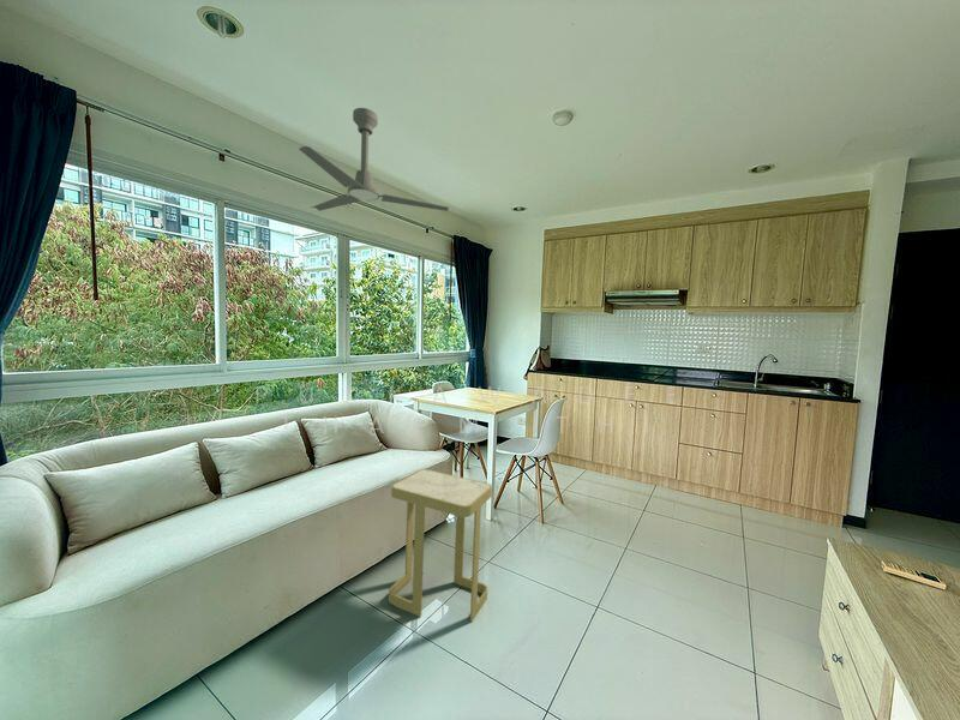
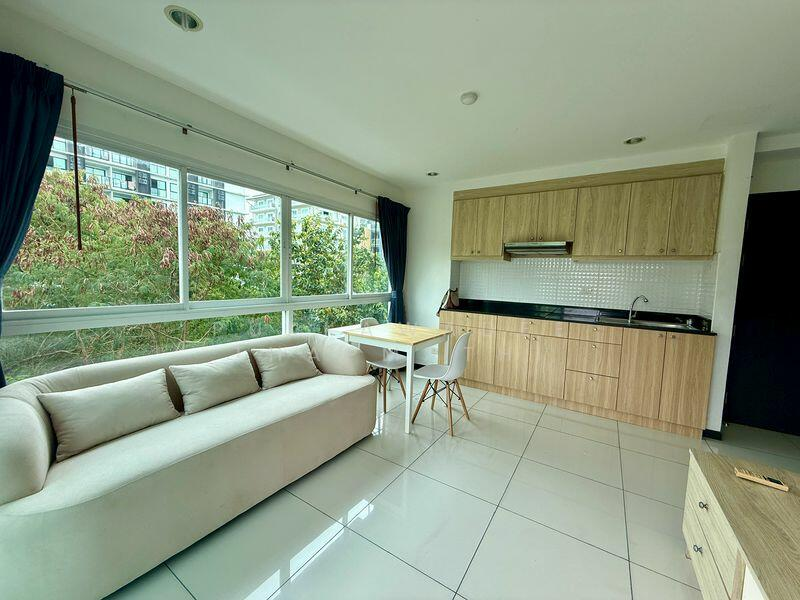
- ceiling fan (367, 157)
- side table (455, 542)
